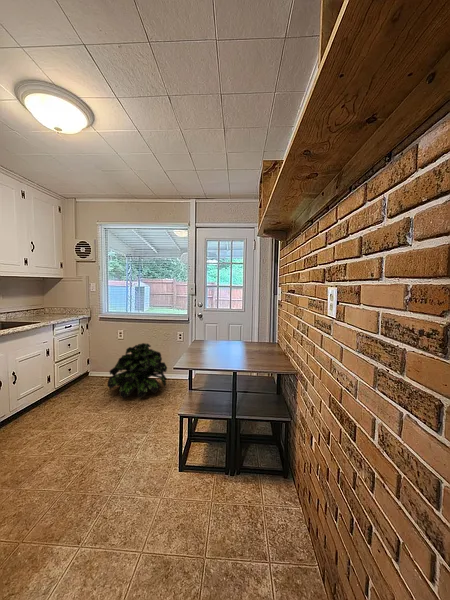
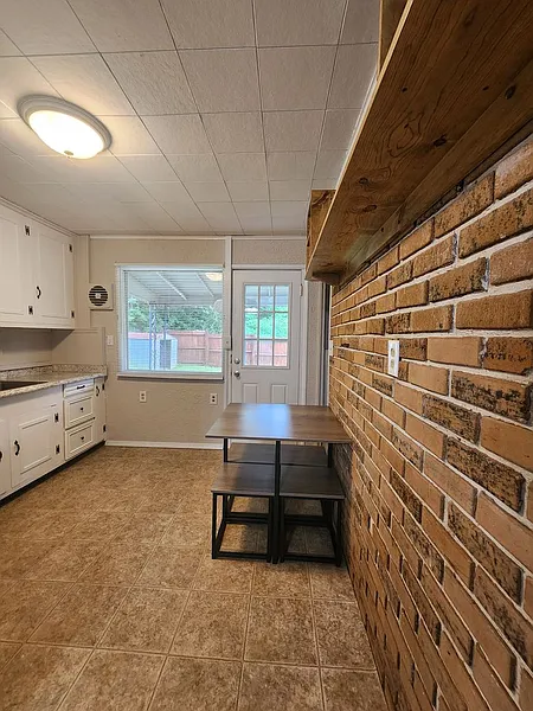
- potted plant (138, 366)
